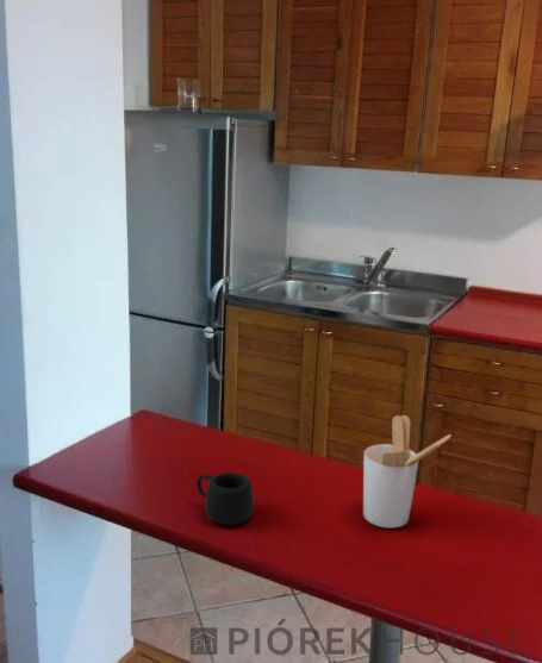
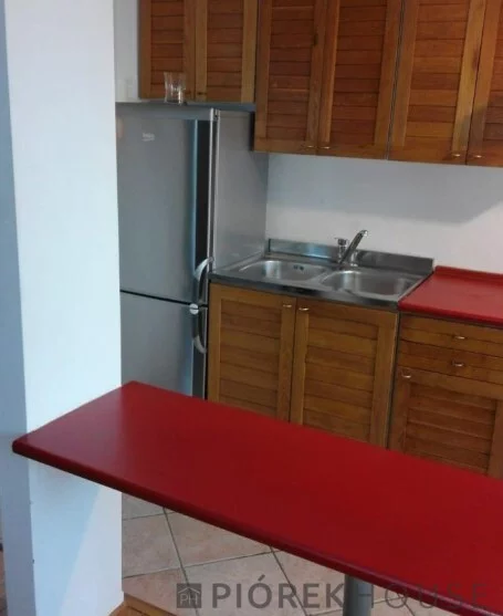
- utensil holder (404, 474)
- mug (222, 495)
